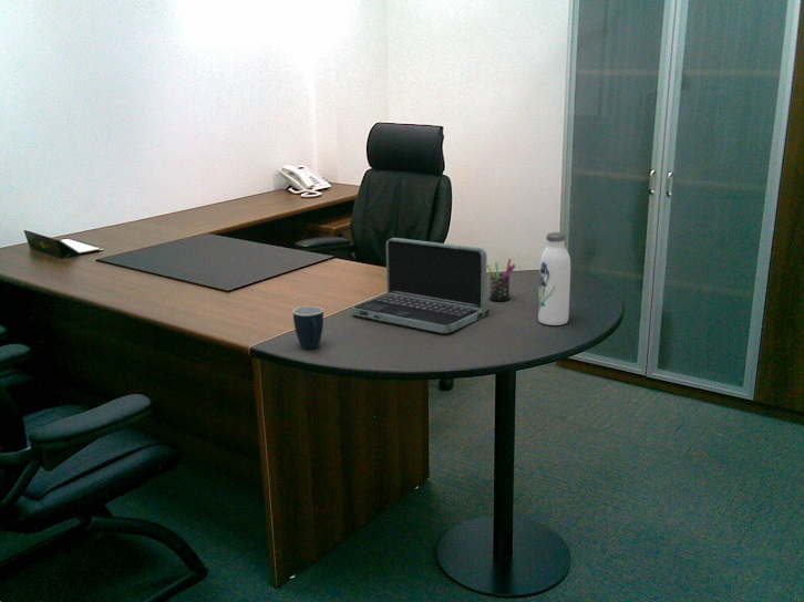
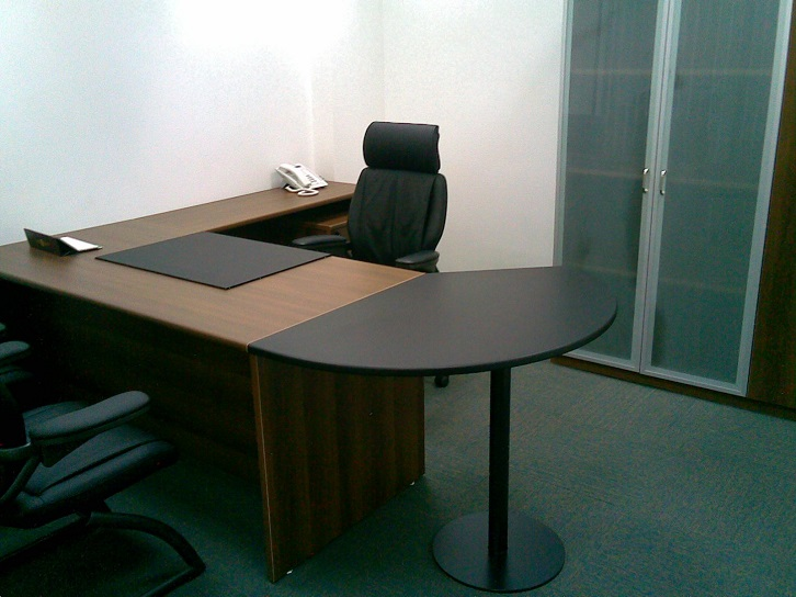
- pen holder (499, 278)
- water bottle (554, 278)
- laptop (418, 280)
- mug (310, 330)
